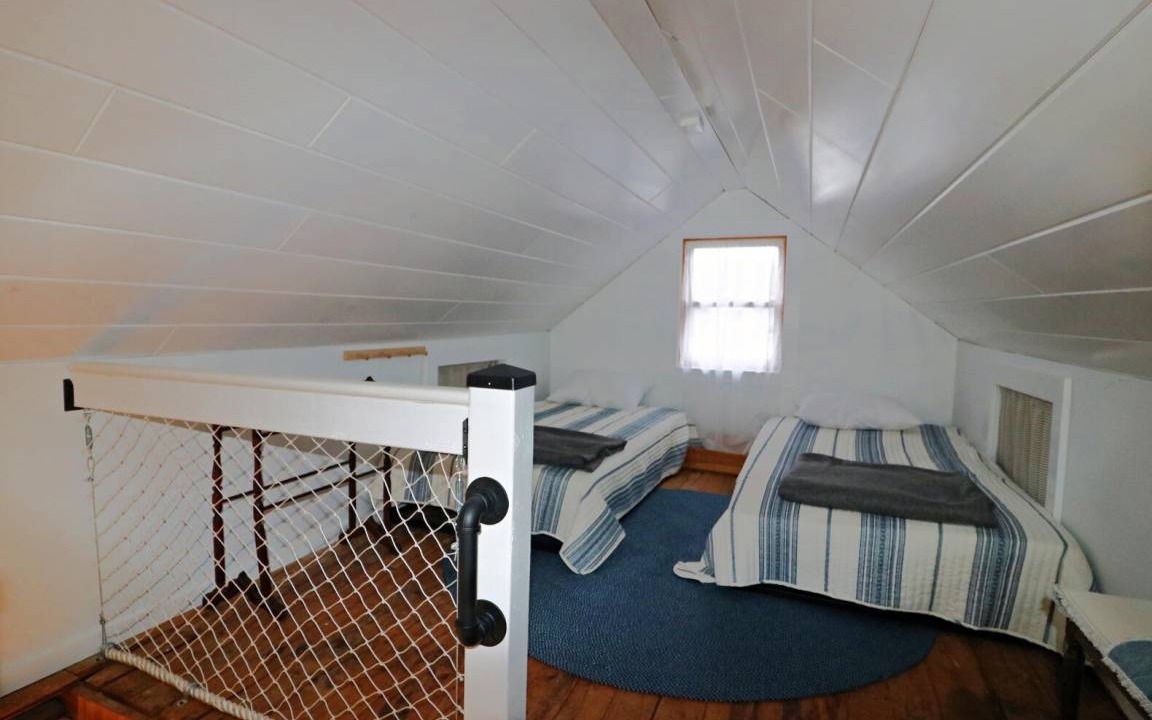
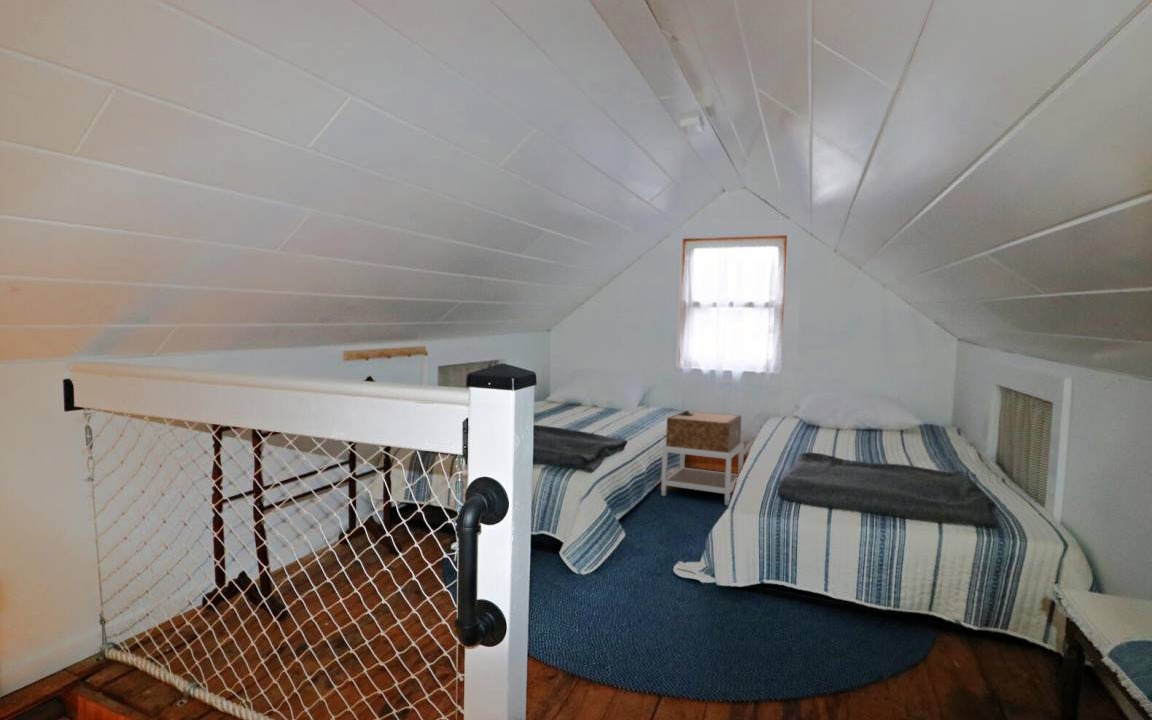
+ nightstand (703, 452)
